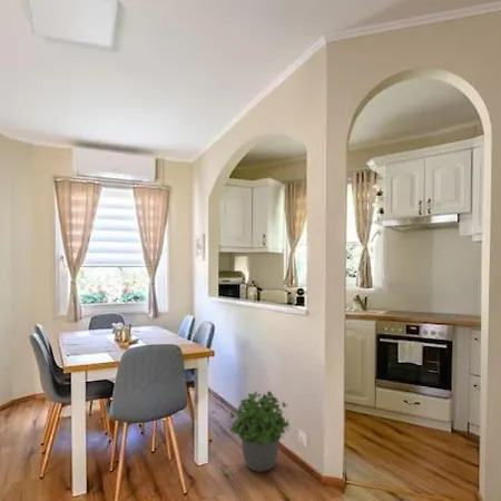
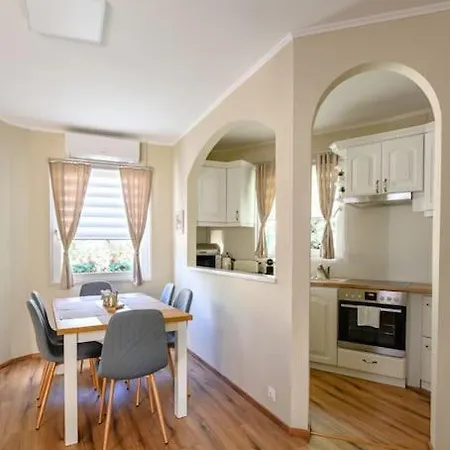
- potted plant (259, 429)
